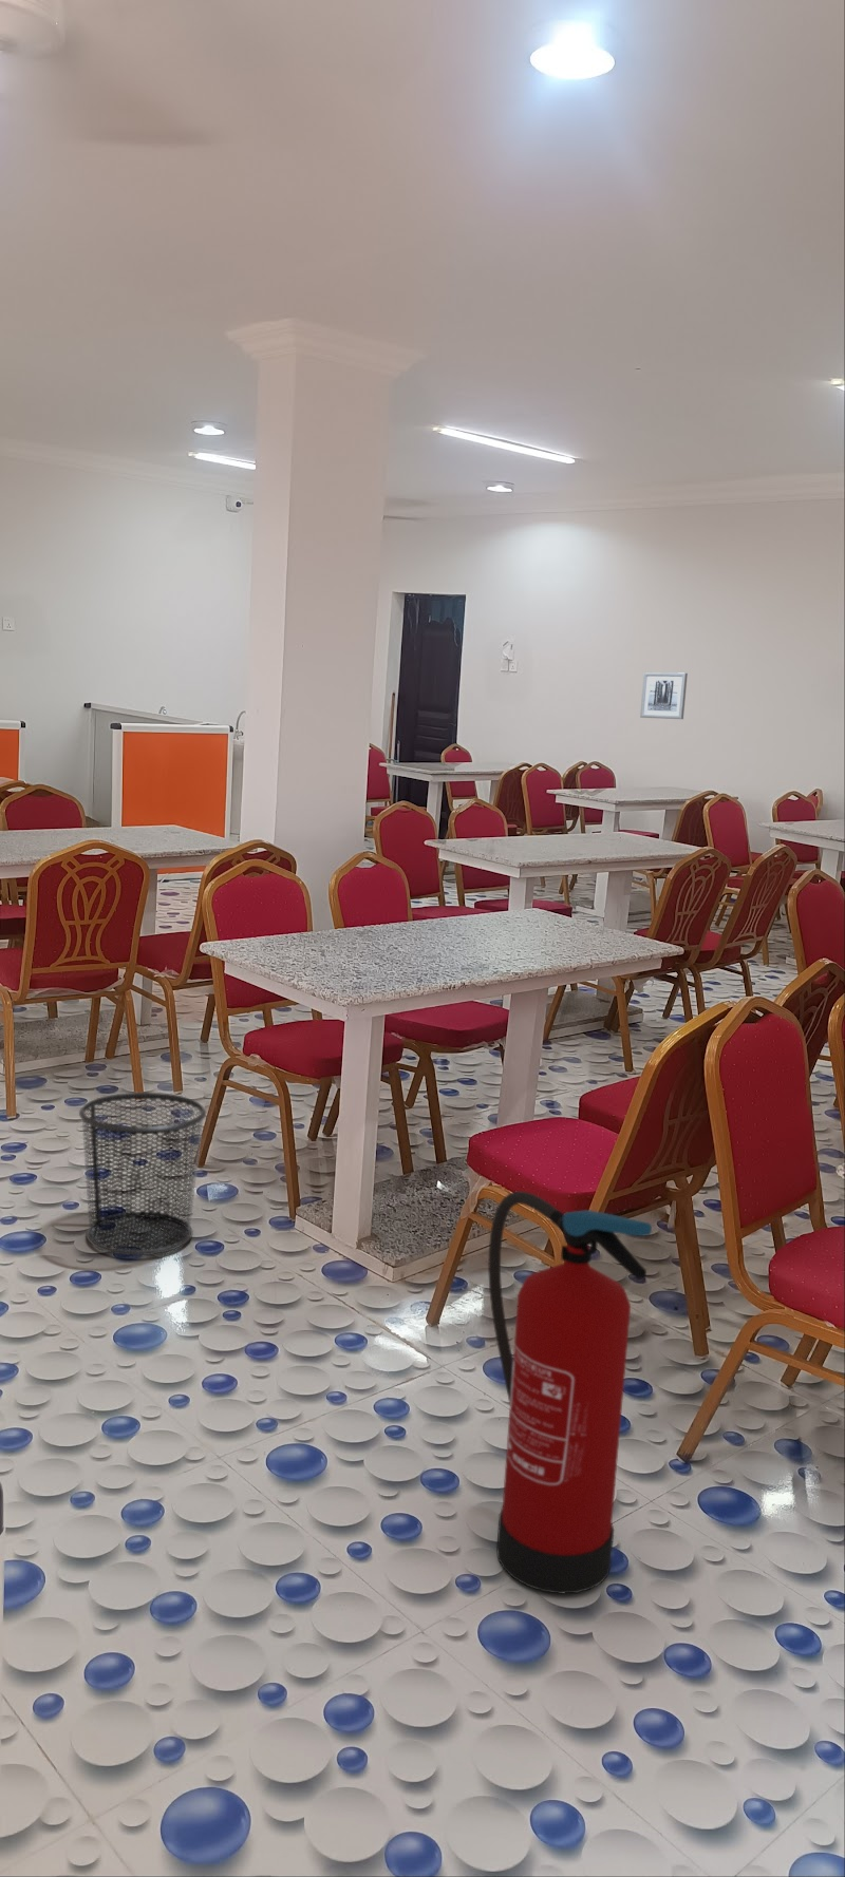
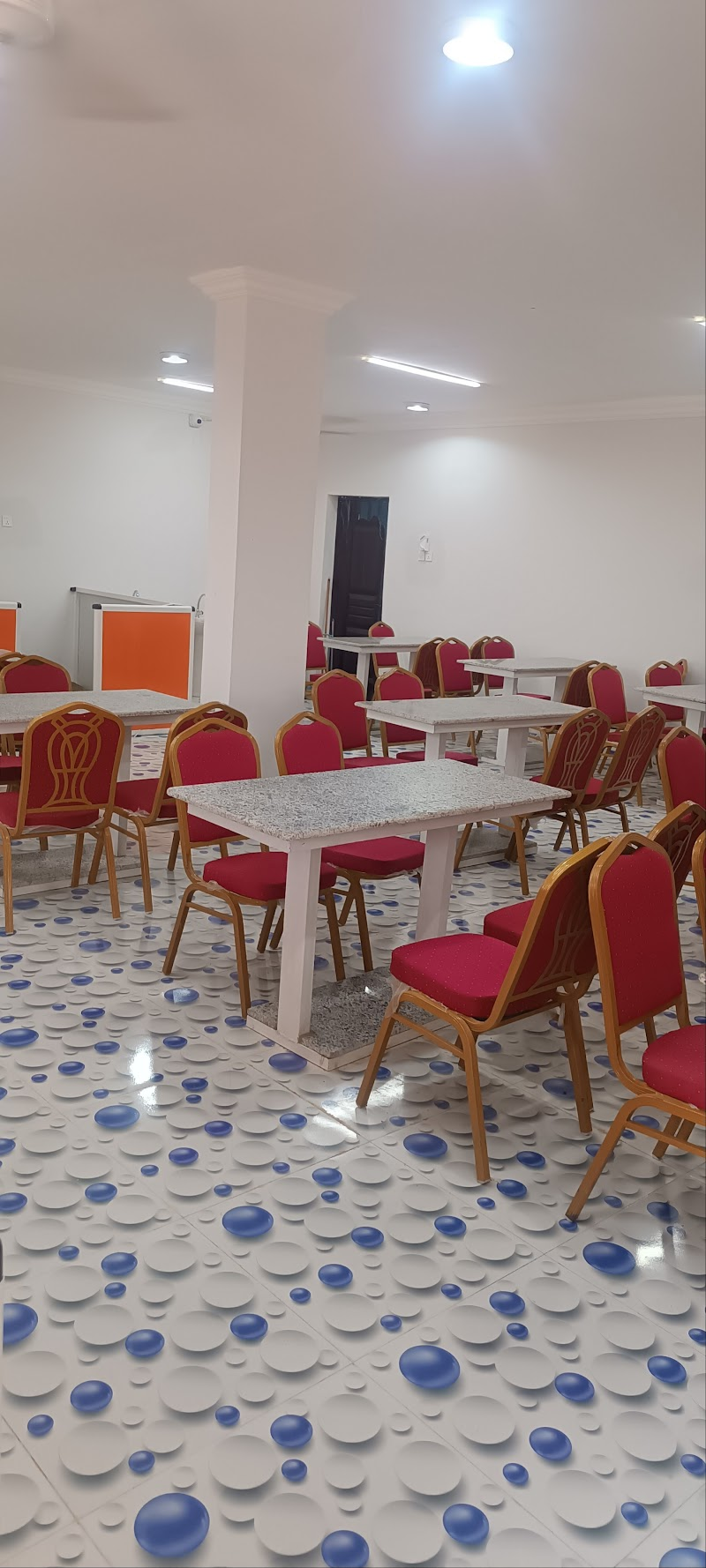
- fire extinguisher (552, 1360)
- waste bin (141, 1173)
- wall art (663, 695)
